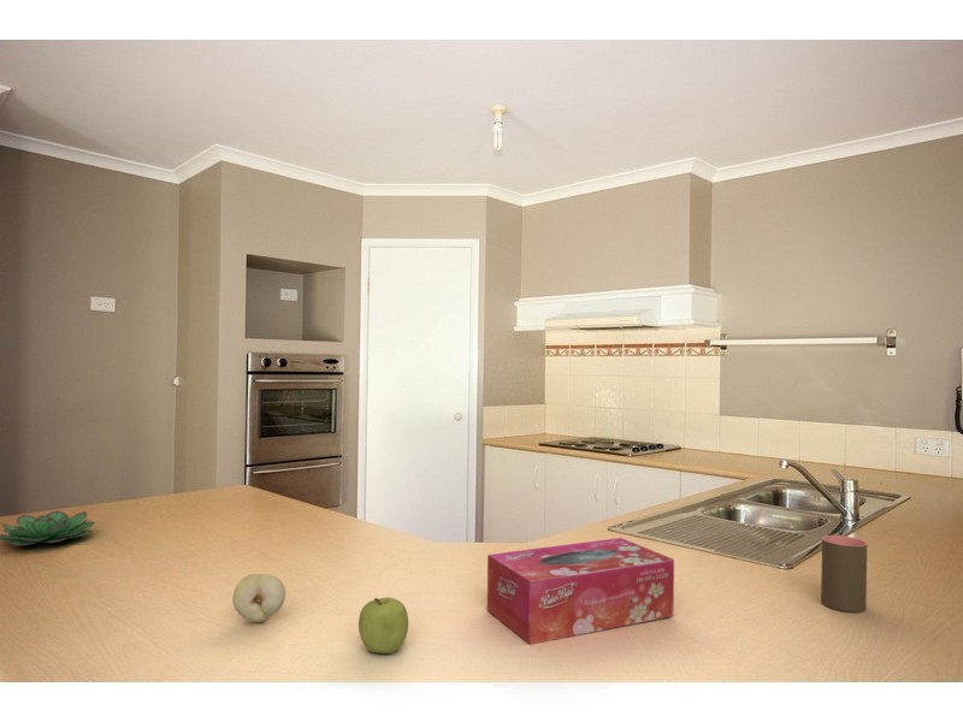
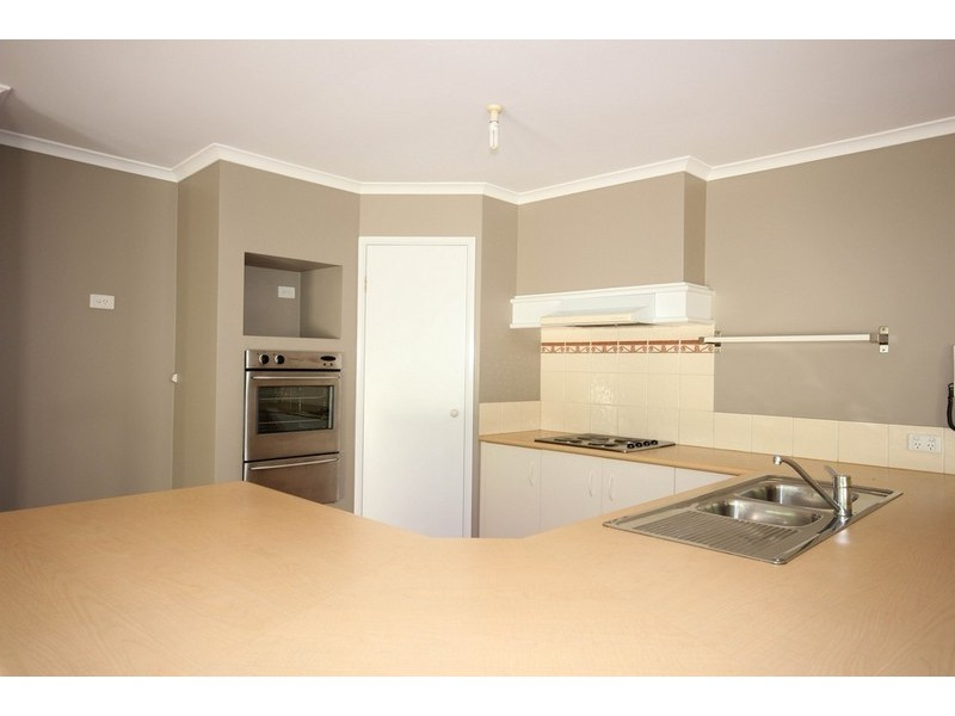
- succulent plant (47, 527)
- fruit (259, 597)
- cup (843, 572)
- tissue box (579, 585)
- fruit (383, 622)
